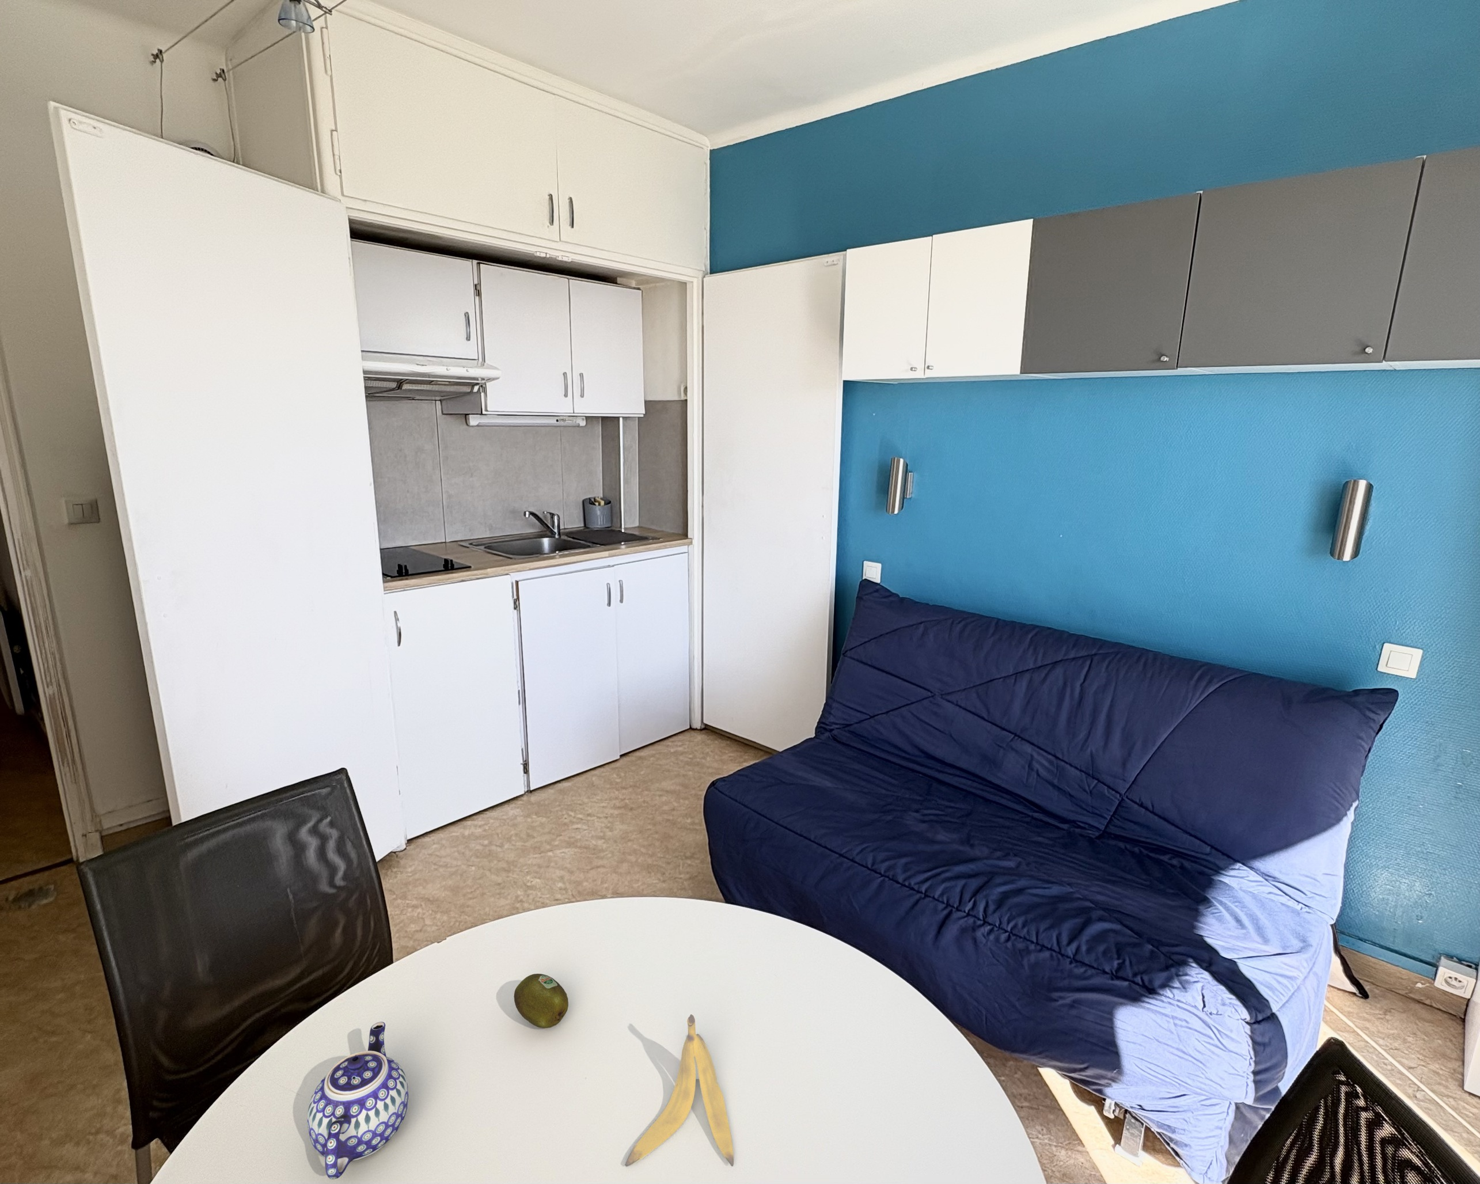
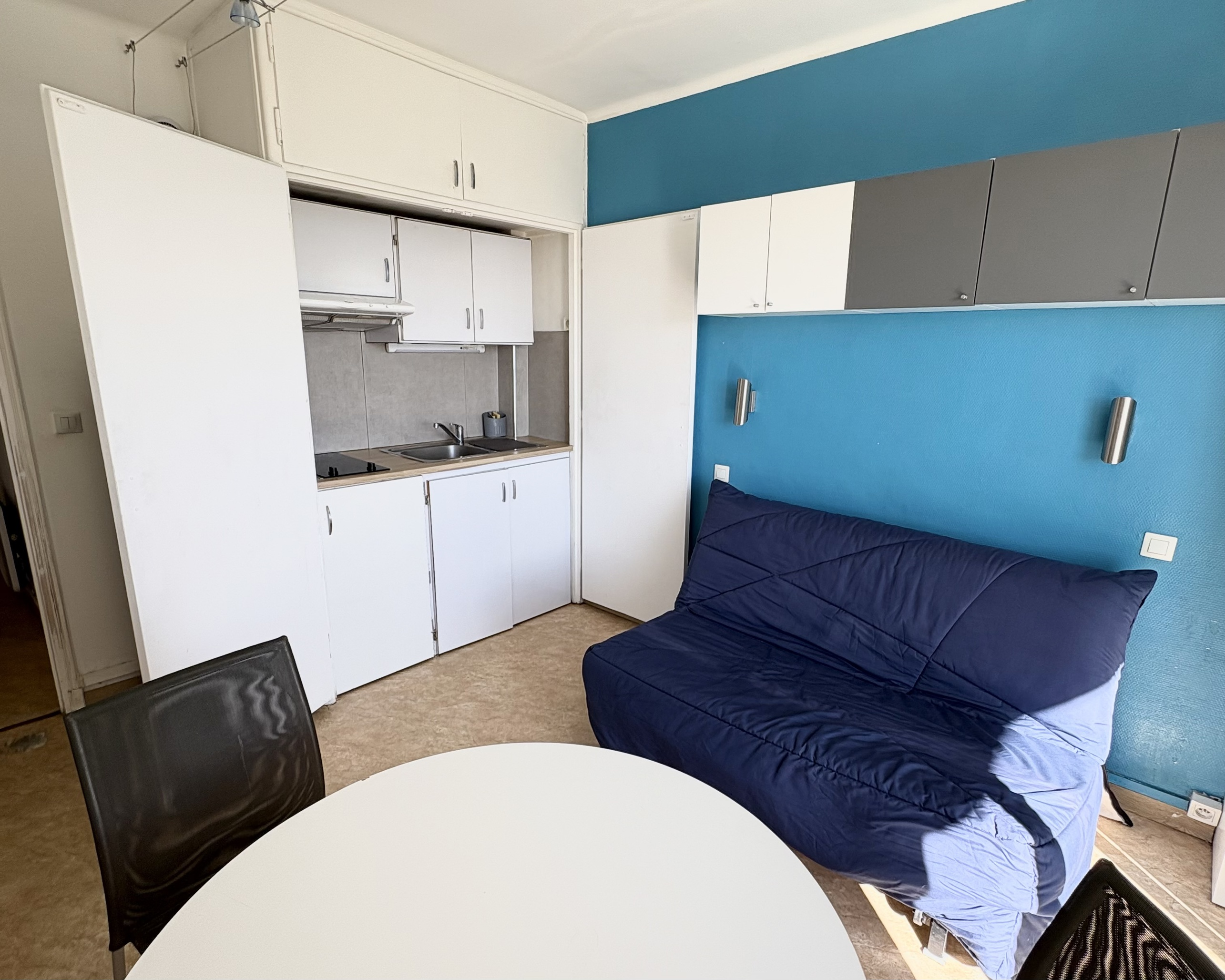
- fruit (541, 1000)
- teapot (358, 1098)
- banana peel (679, 1069)
